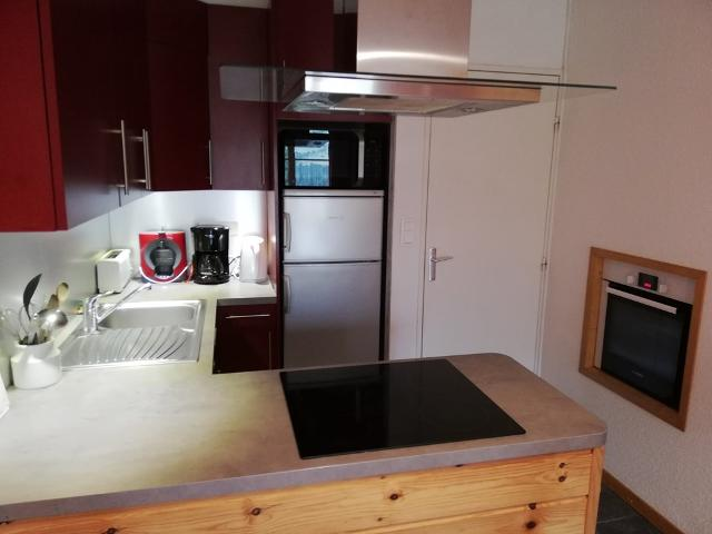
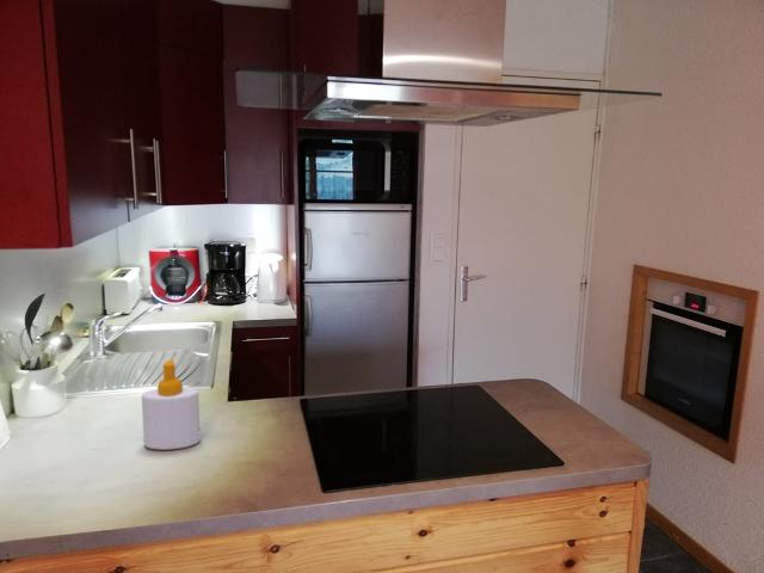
+ soap bottle (171, 403)
